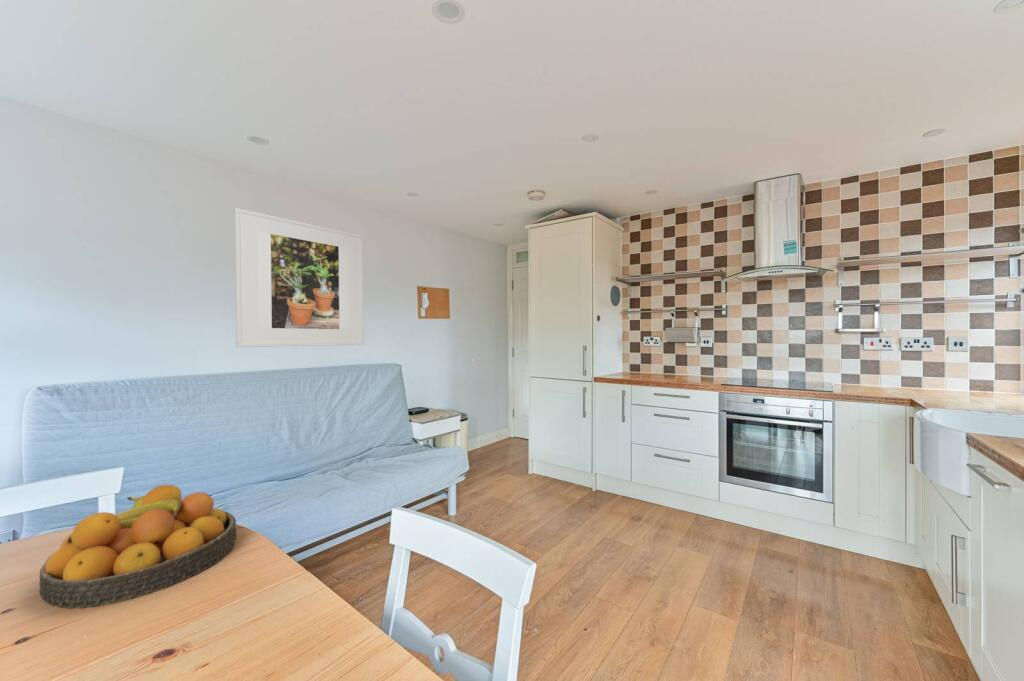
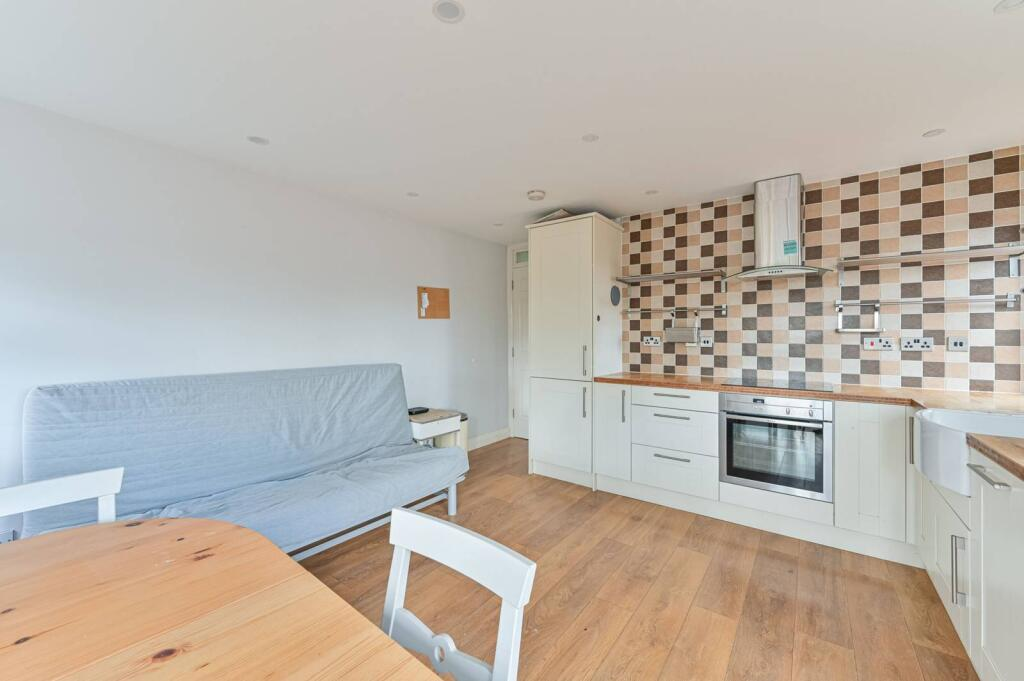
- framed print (306, 284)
- fruit bowl (149, 529)
